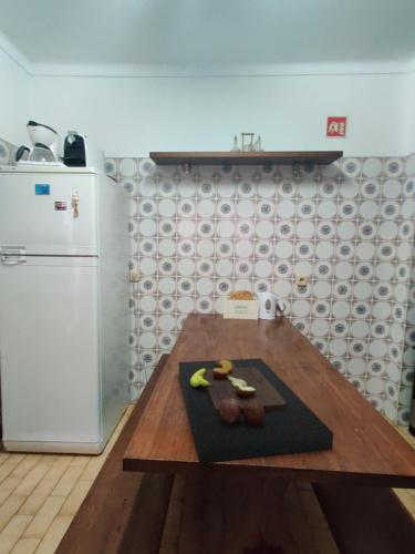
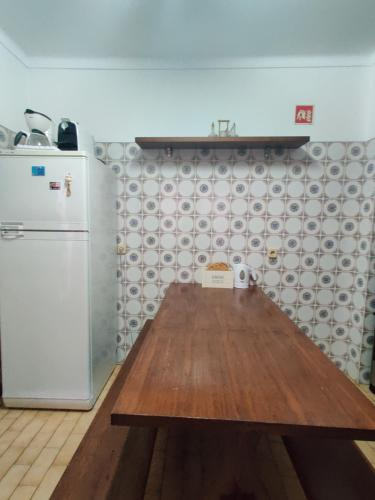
- cutting board (239, 387)
